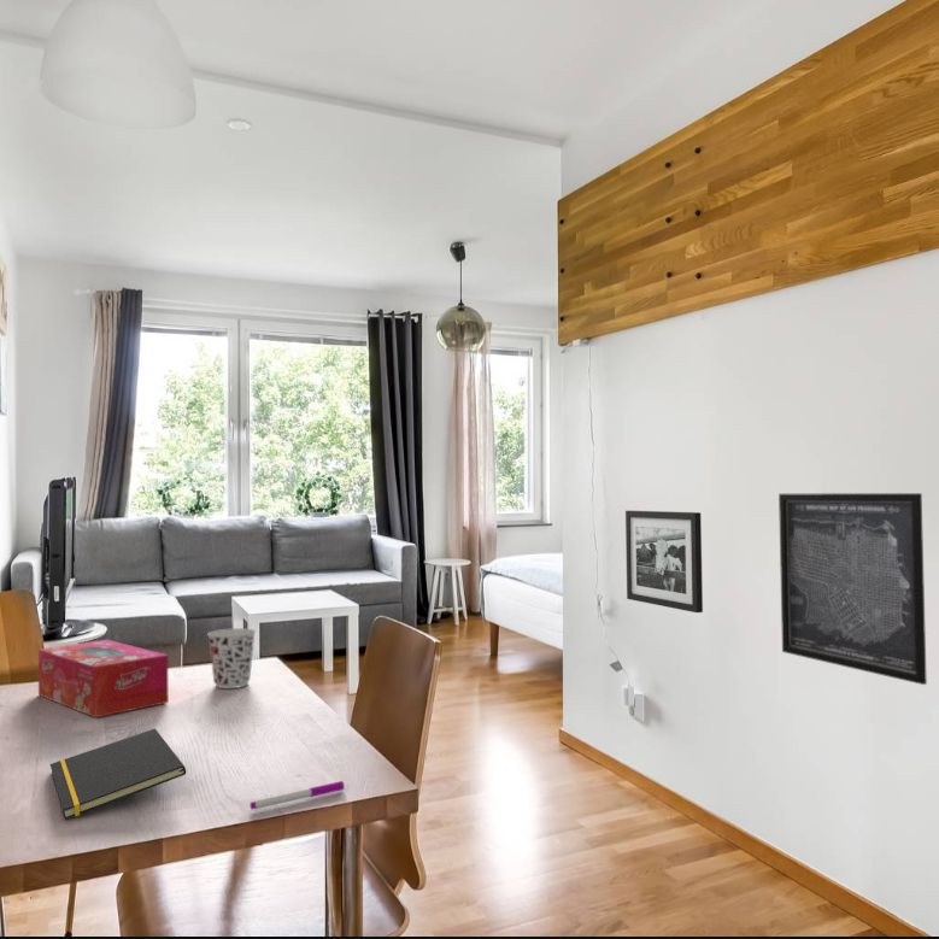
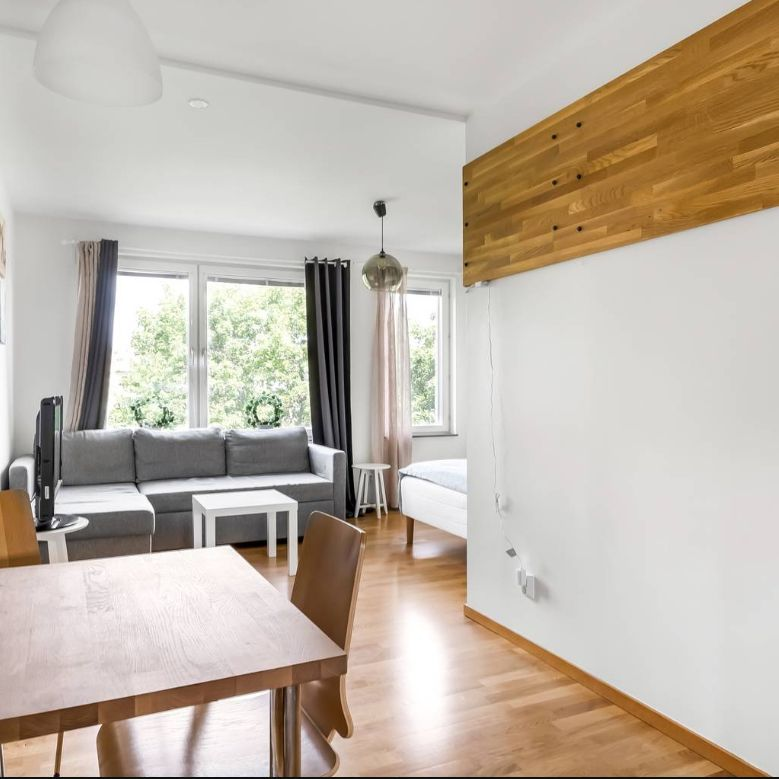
- wall art (845, 580)
- pen (298, 794)
- tissue box (101, 675)
- cup (231, 658)
- notepad (115, 769)
- picture frame (661, 558)
